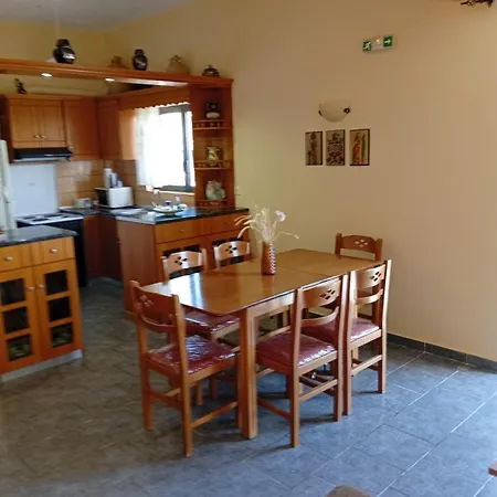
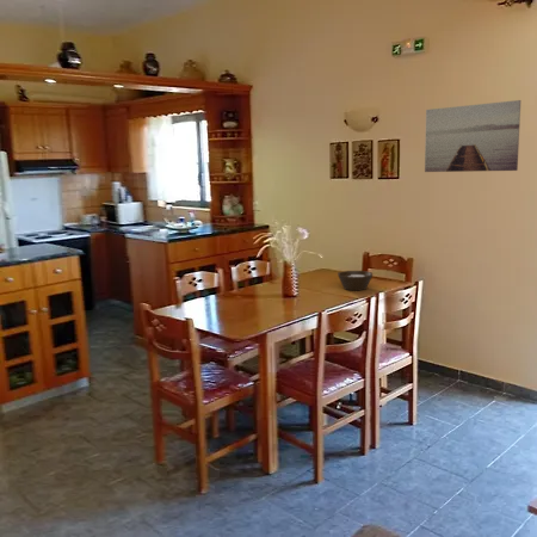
+ bowl (354, 280)
+ wall art (469, 138)
